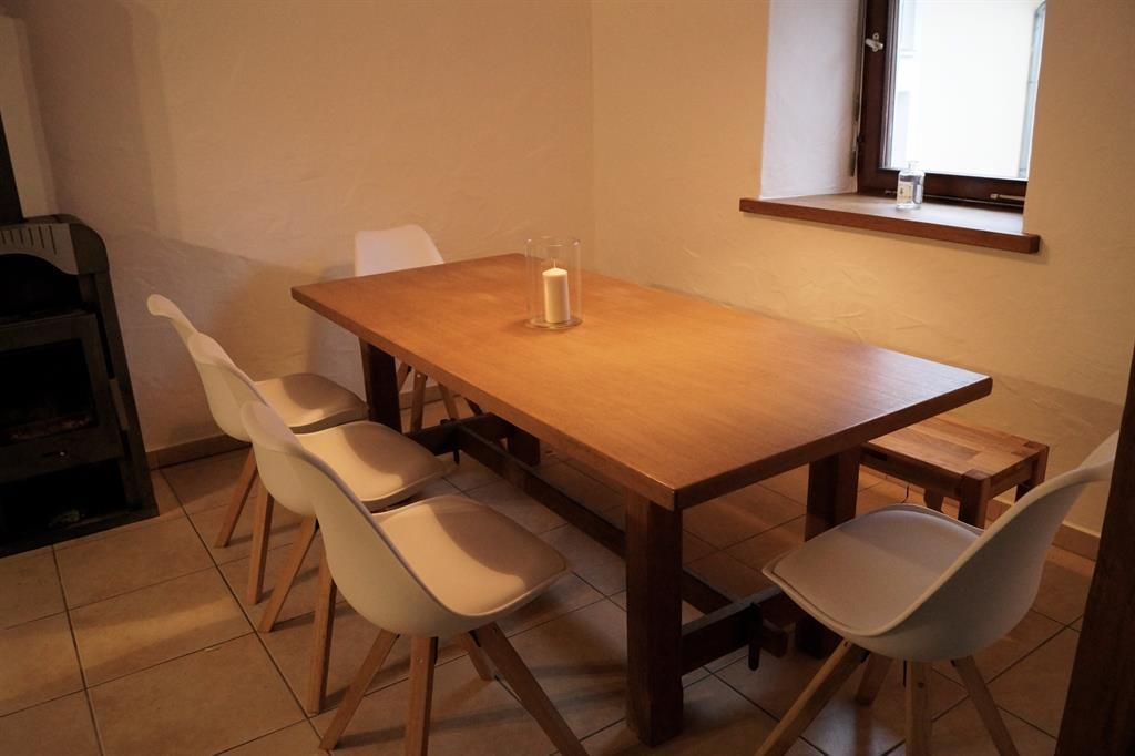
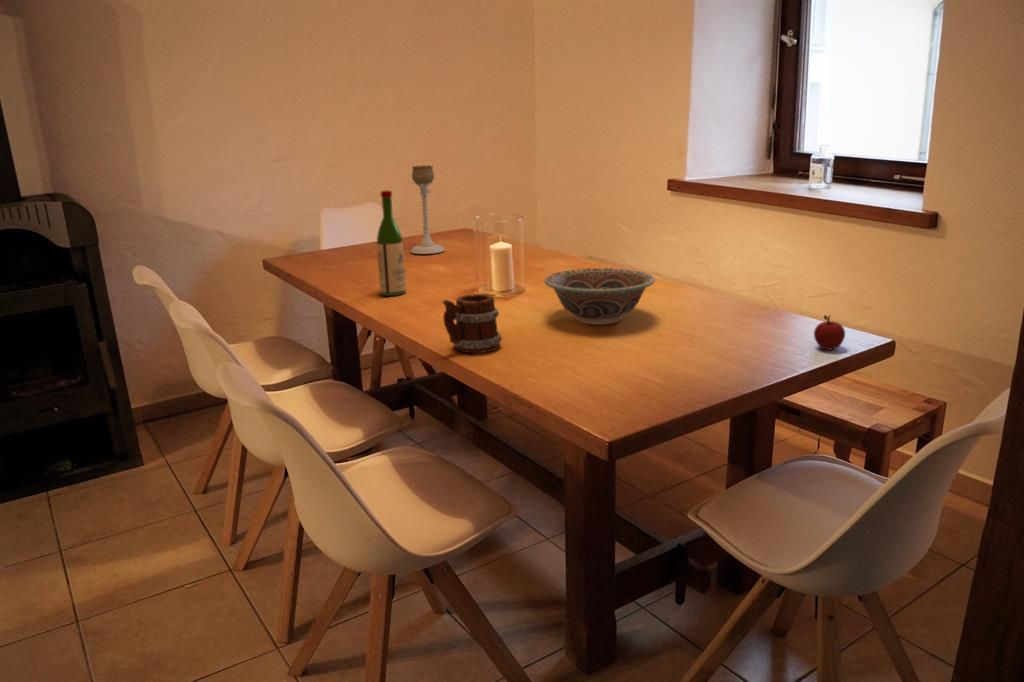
+ decorative bowl (599, 298)
+ wine bottle (389, 243)
+ apple (829, 331)
+ candle holder (424, 209)
+ mug (471, 321)
